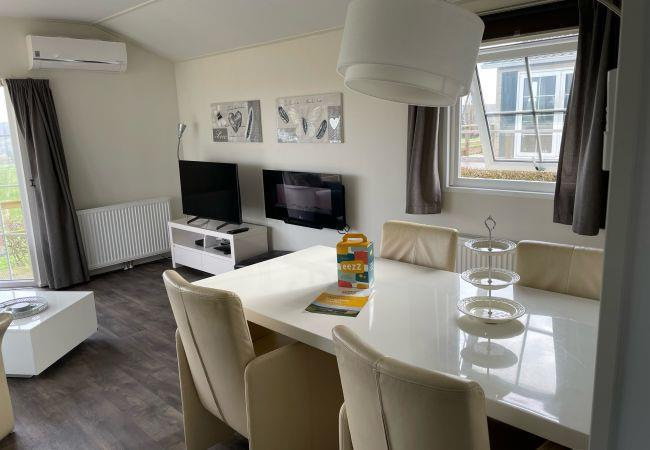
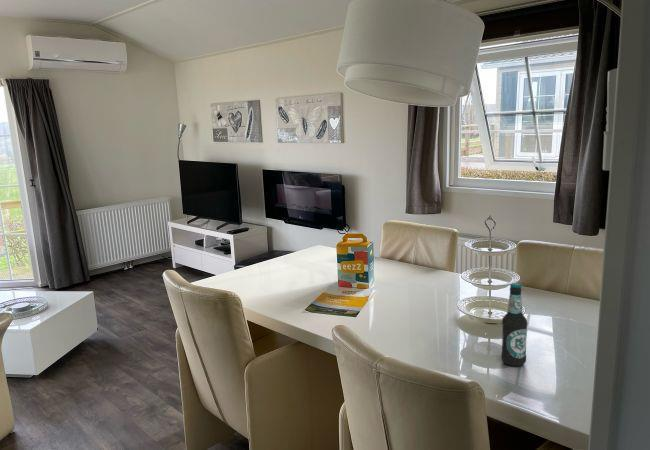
+ bottle (514, 323)
